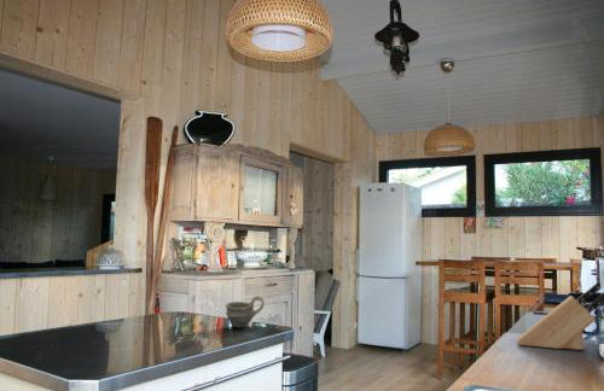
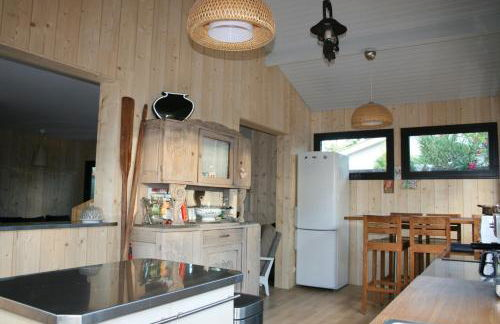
- knife block (561, 313)
- cup (242, 311)
